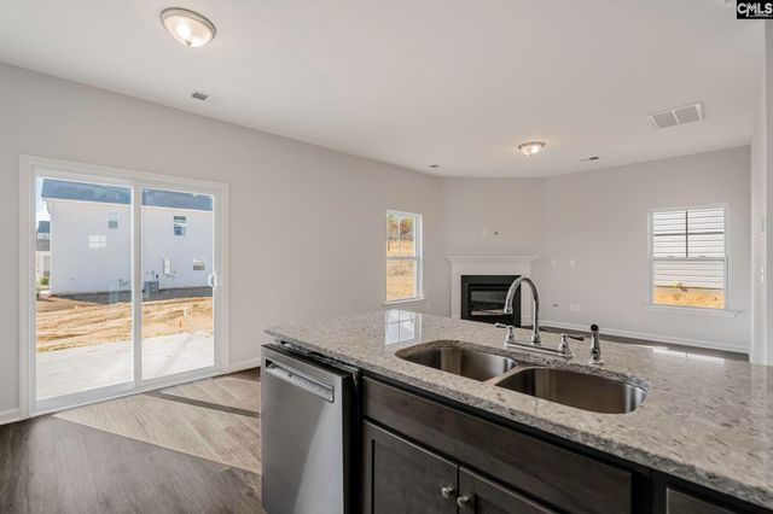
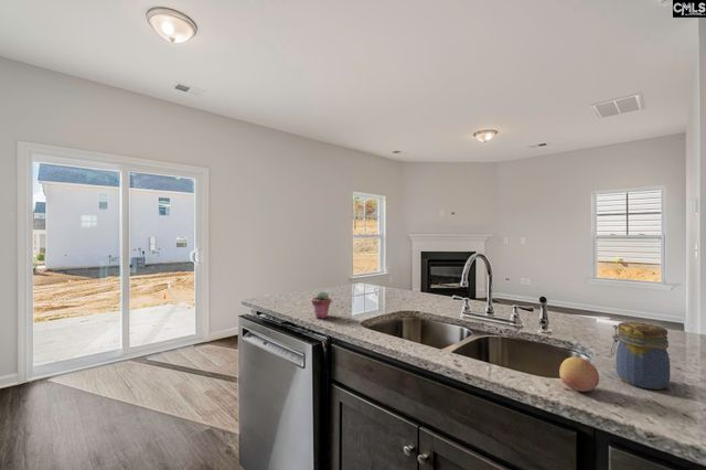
+ jar (639, 352)
+ fruit (579, 373)
+ potted succulent (321, 303)
